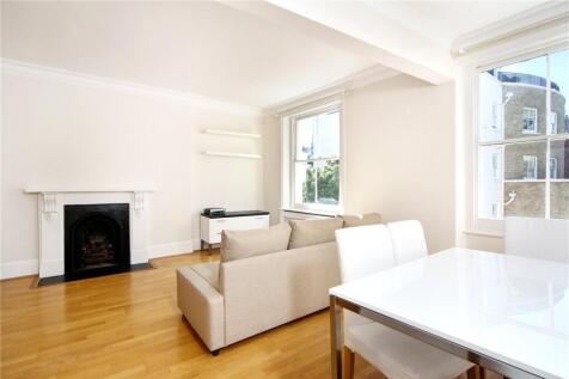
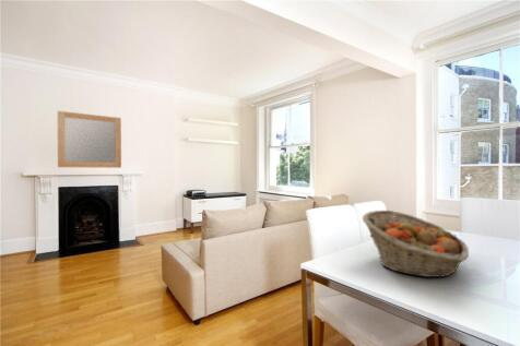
+ home mirror (91, 141)
+ fruit basket (412, 238)
